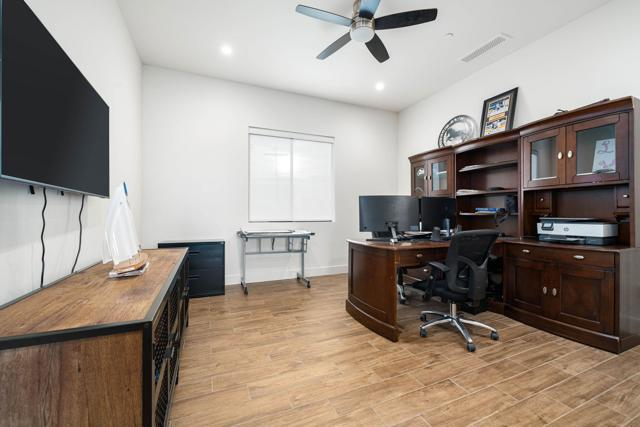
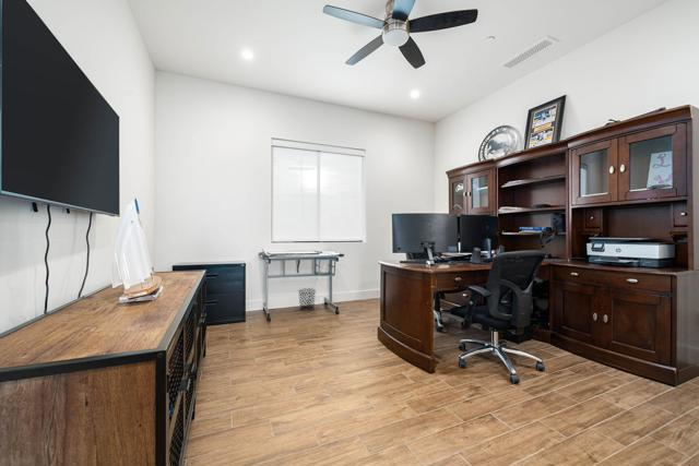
+ waste bin (307, 299)
